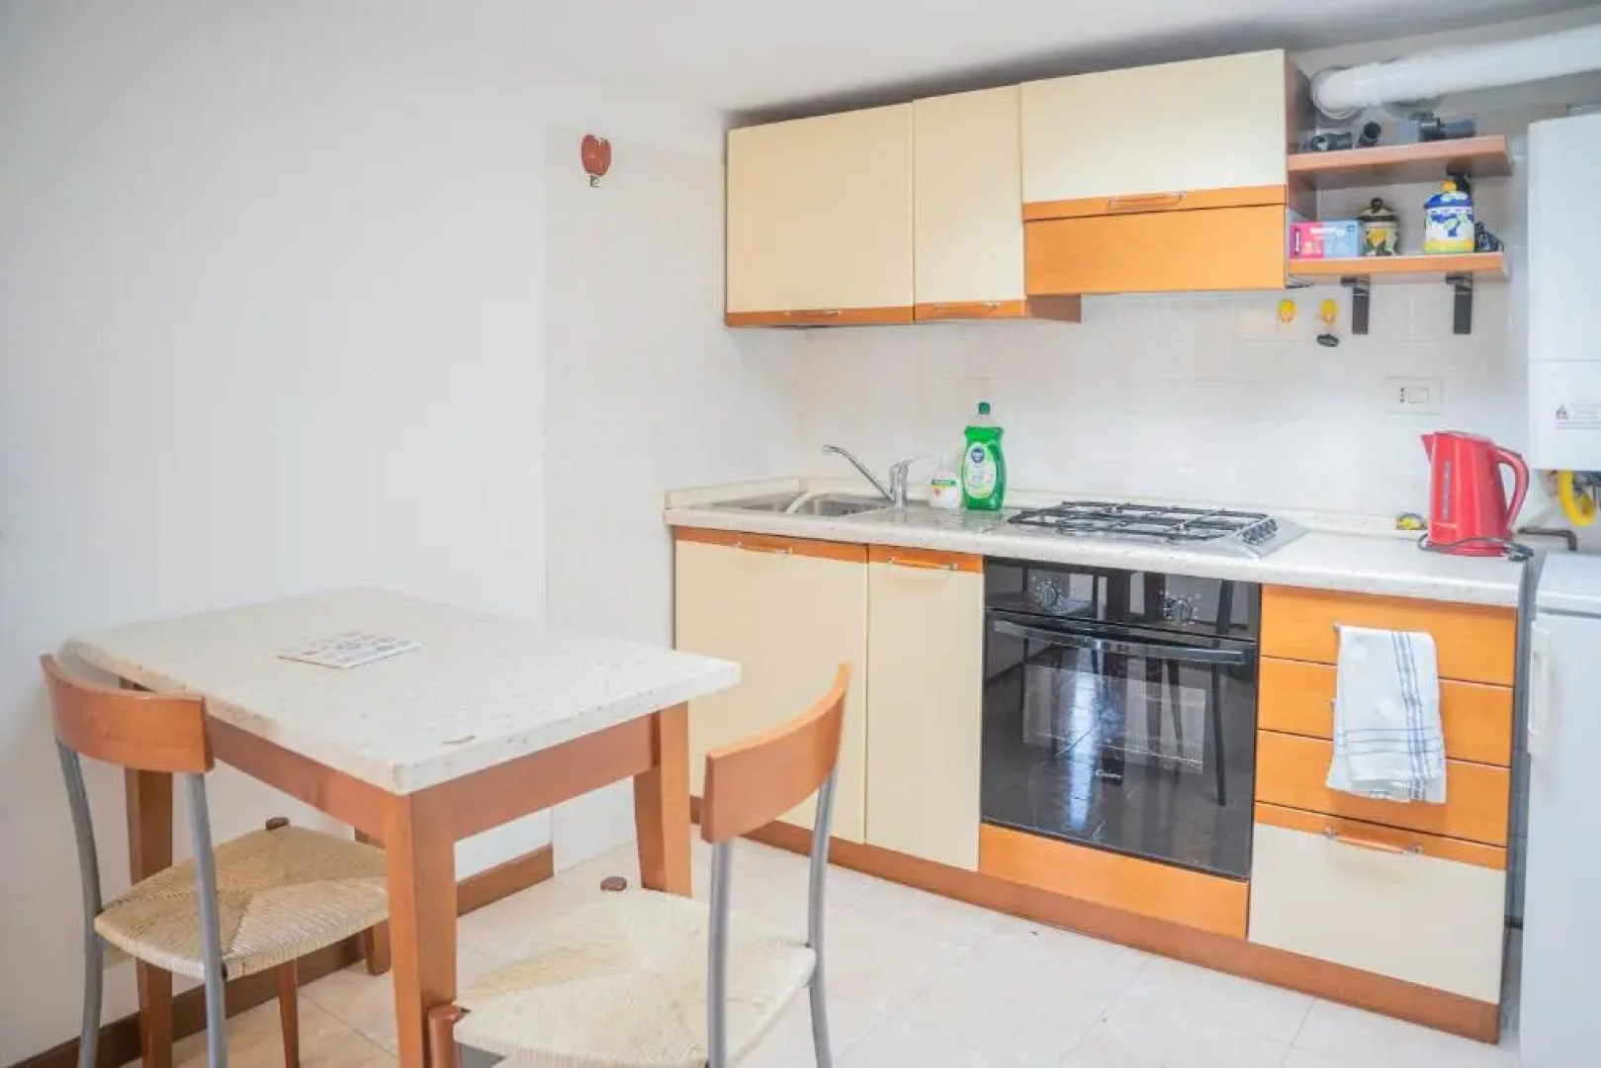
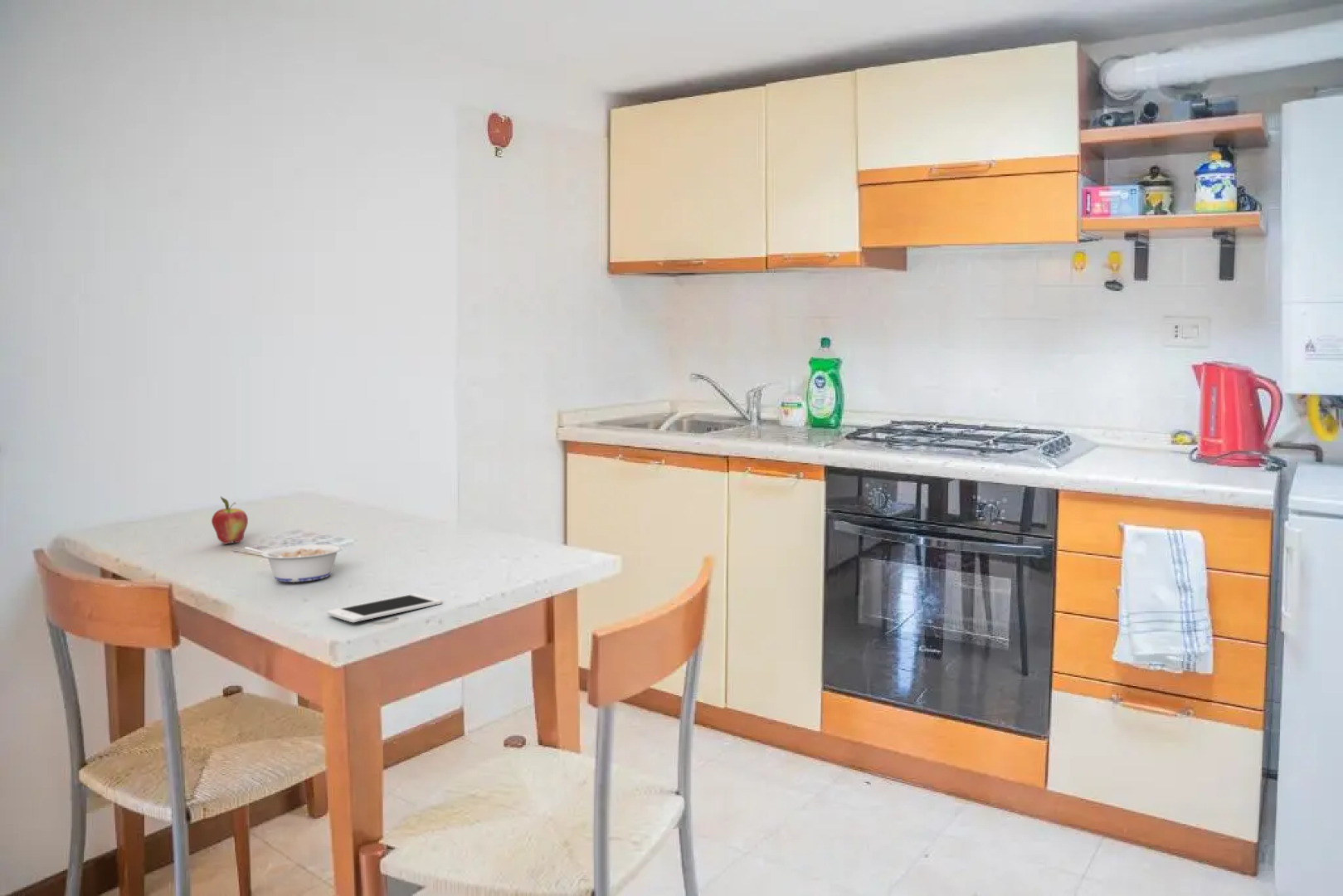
+ cell phone (386, 606)
+ fruit (230, 519)
+ legume (299, 561)
